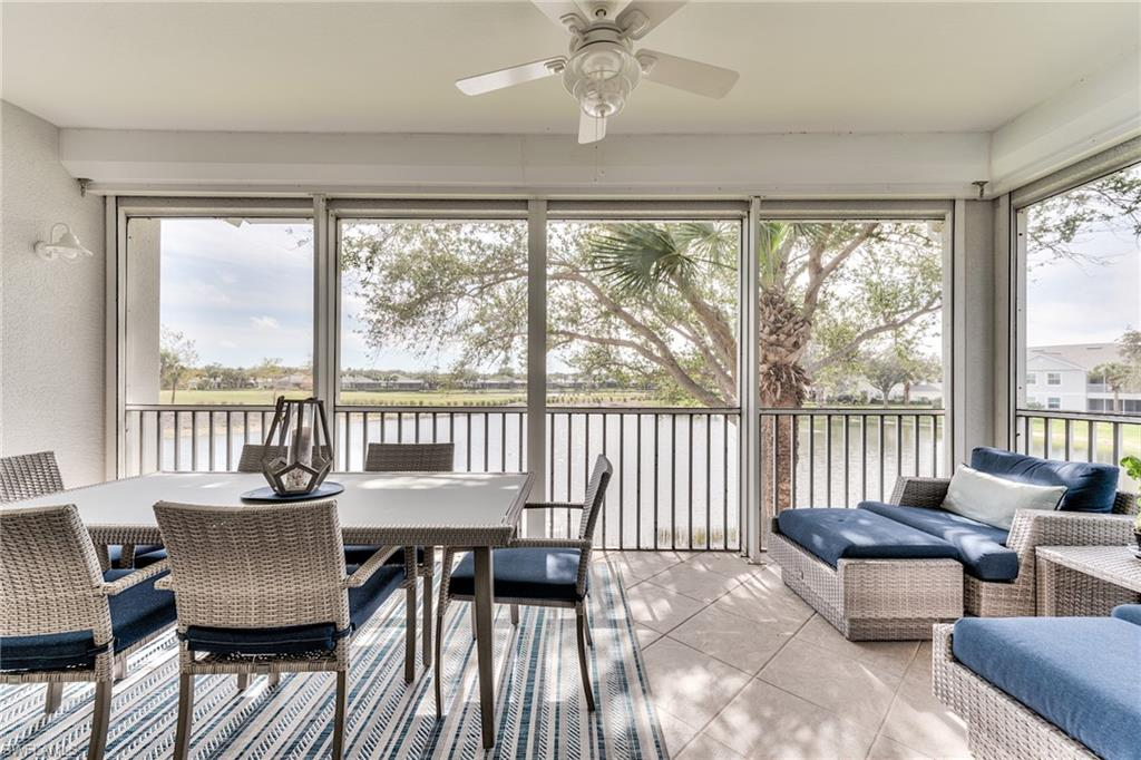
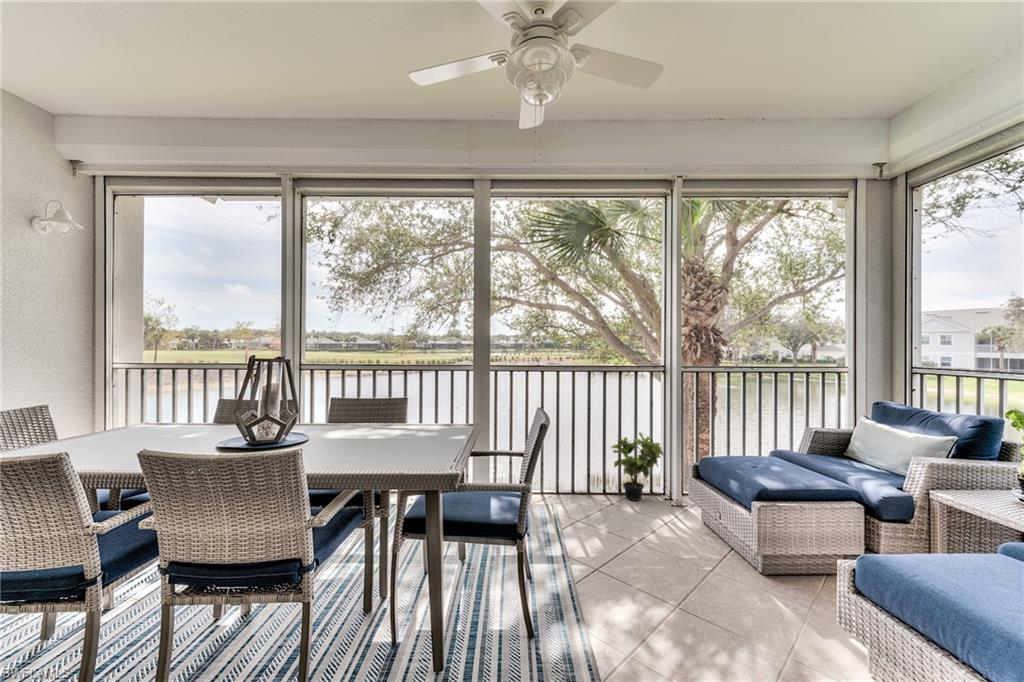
+ potted plant (637, 465)
